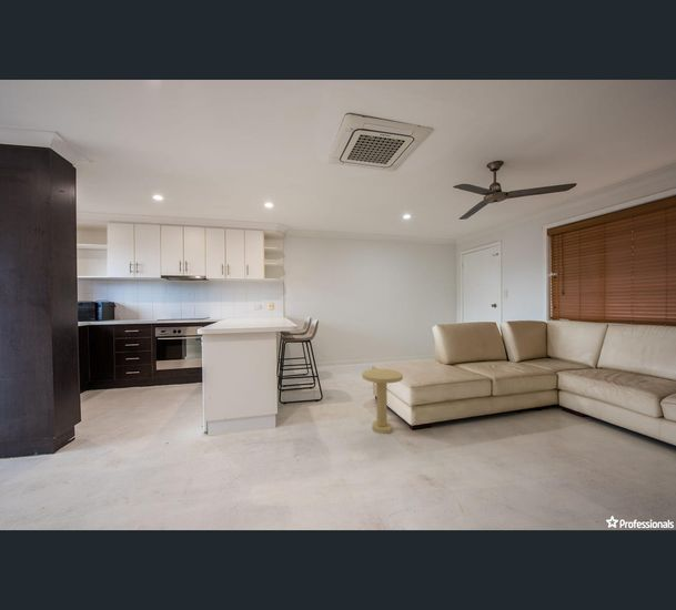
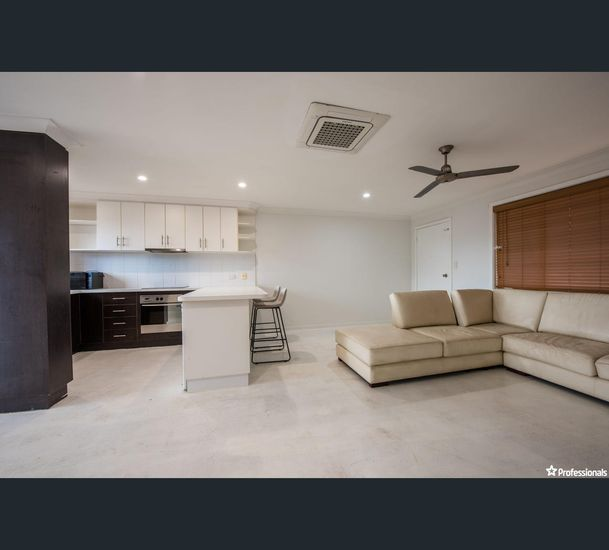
- side table (382, 400)
